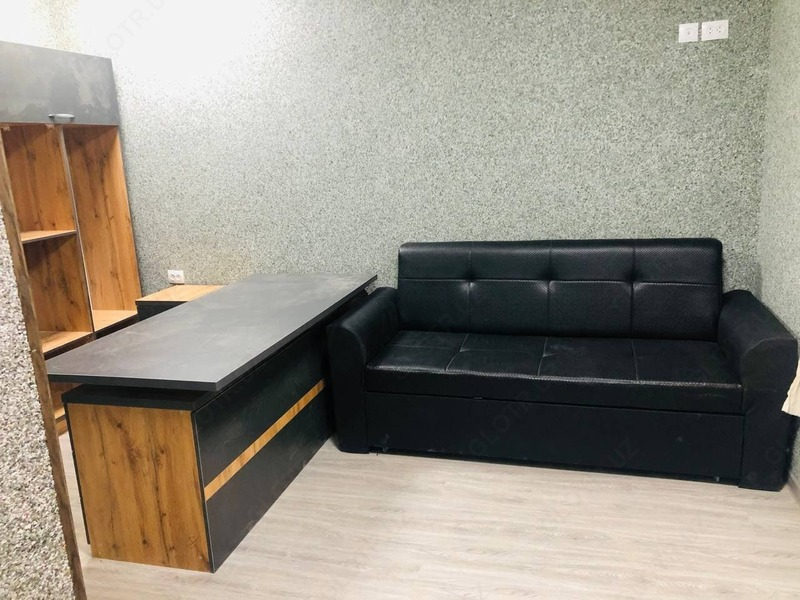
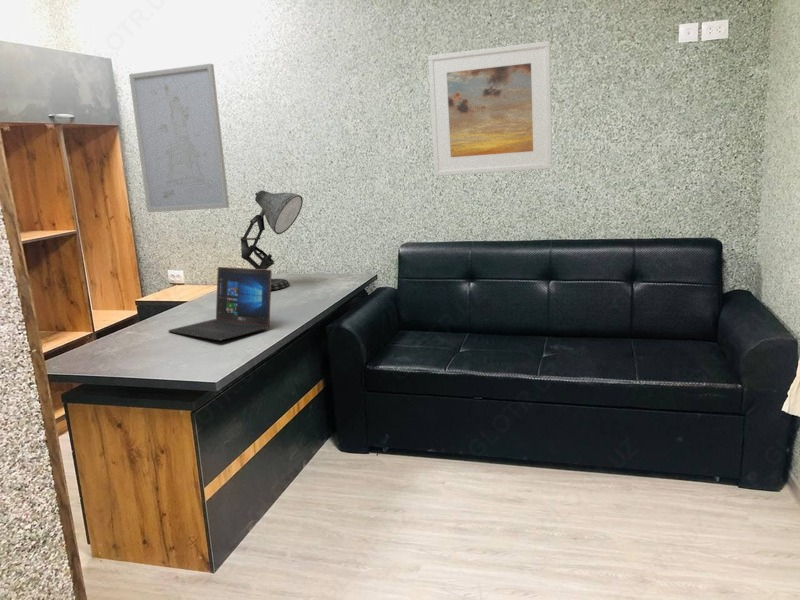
+ wall art (179, 141)
+ laptop (219, 301)
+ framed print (489, 111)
+ desk lamp (259, 238)
